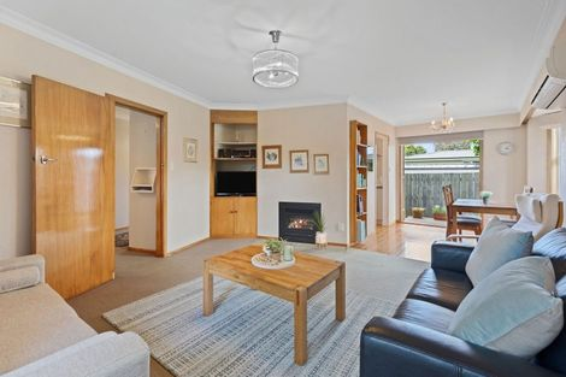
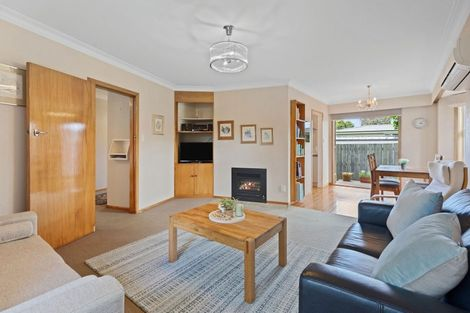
- house plant (322, 228)
